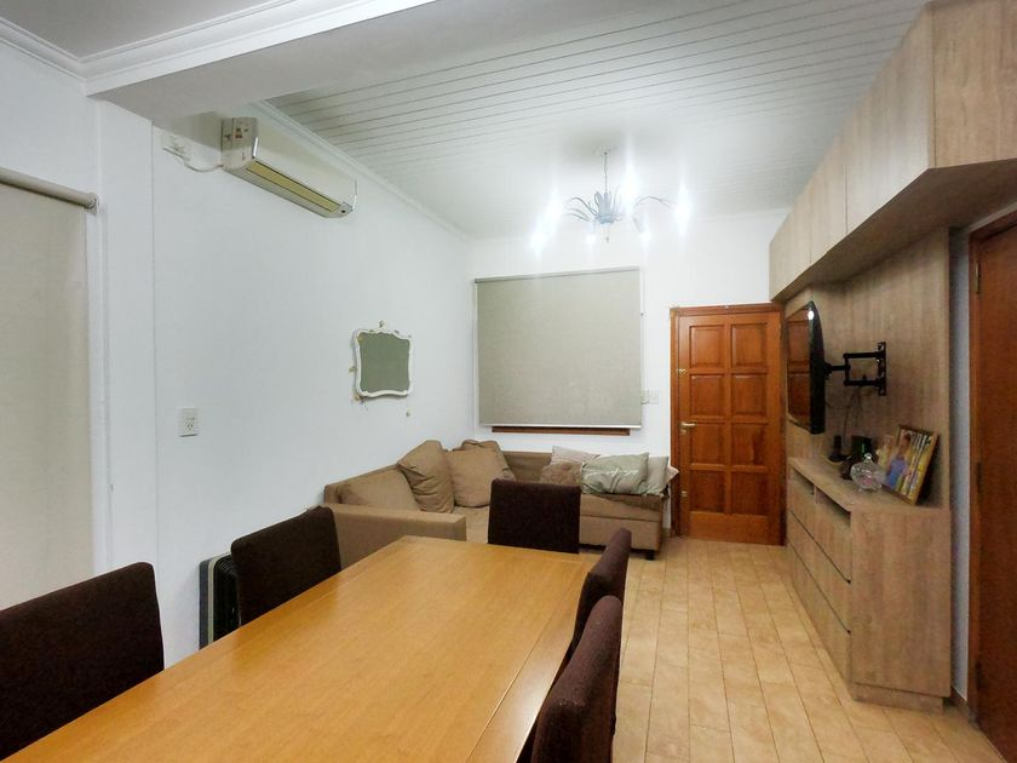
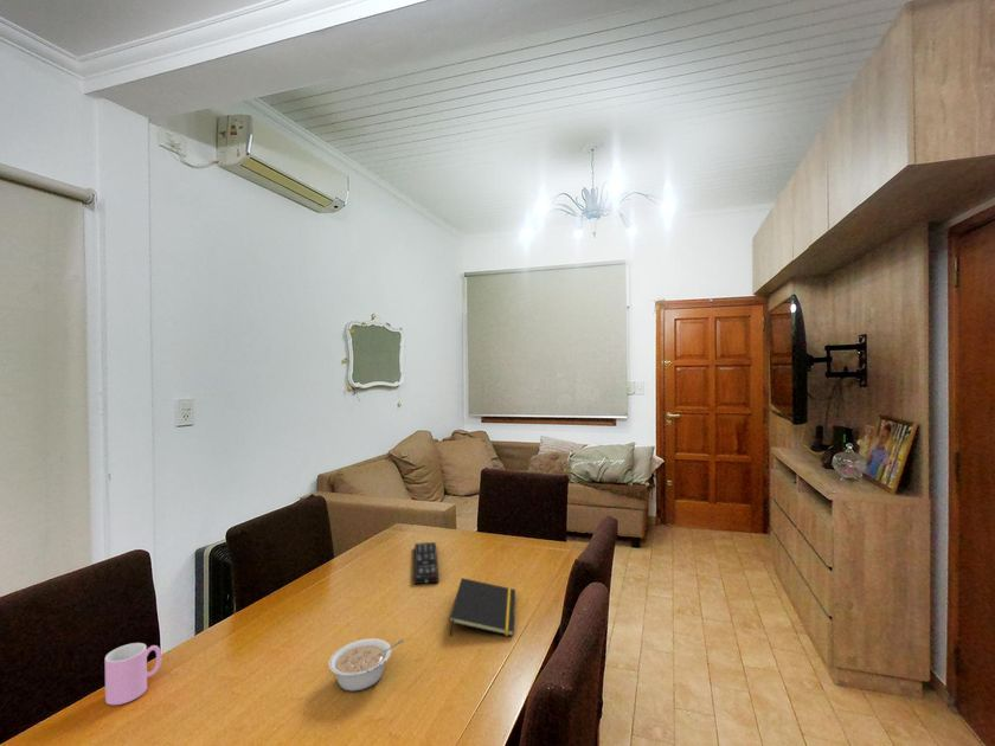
+ cup (135, 668)
+ legume (362, 662)
+ remote control (425, 560)
+ notepad (484, 604)
